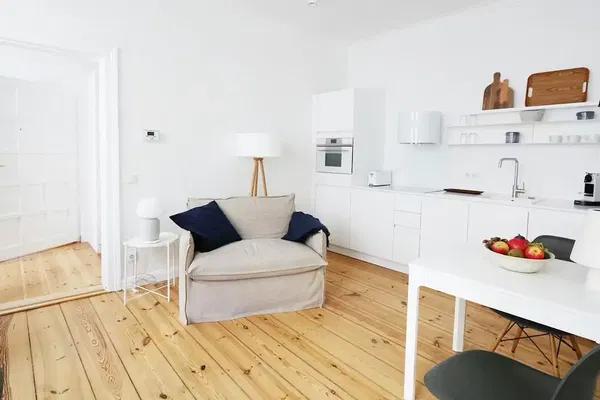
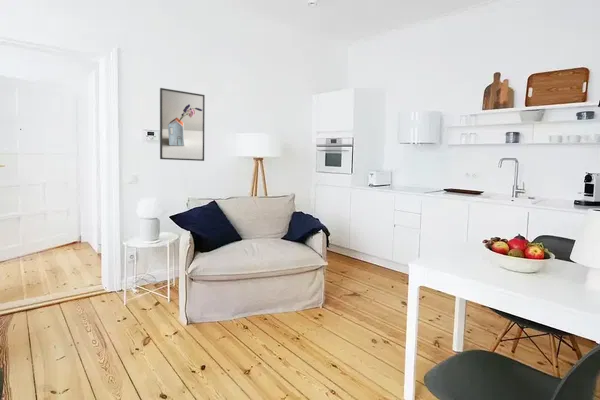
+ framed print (183, 126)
